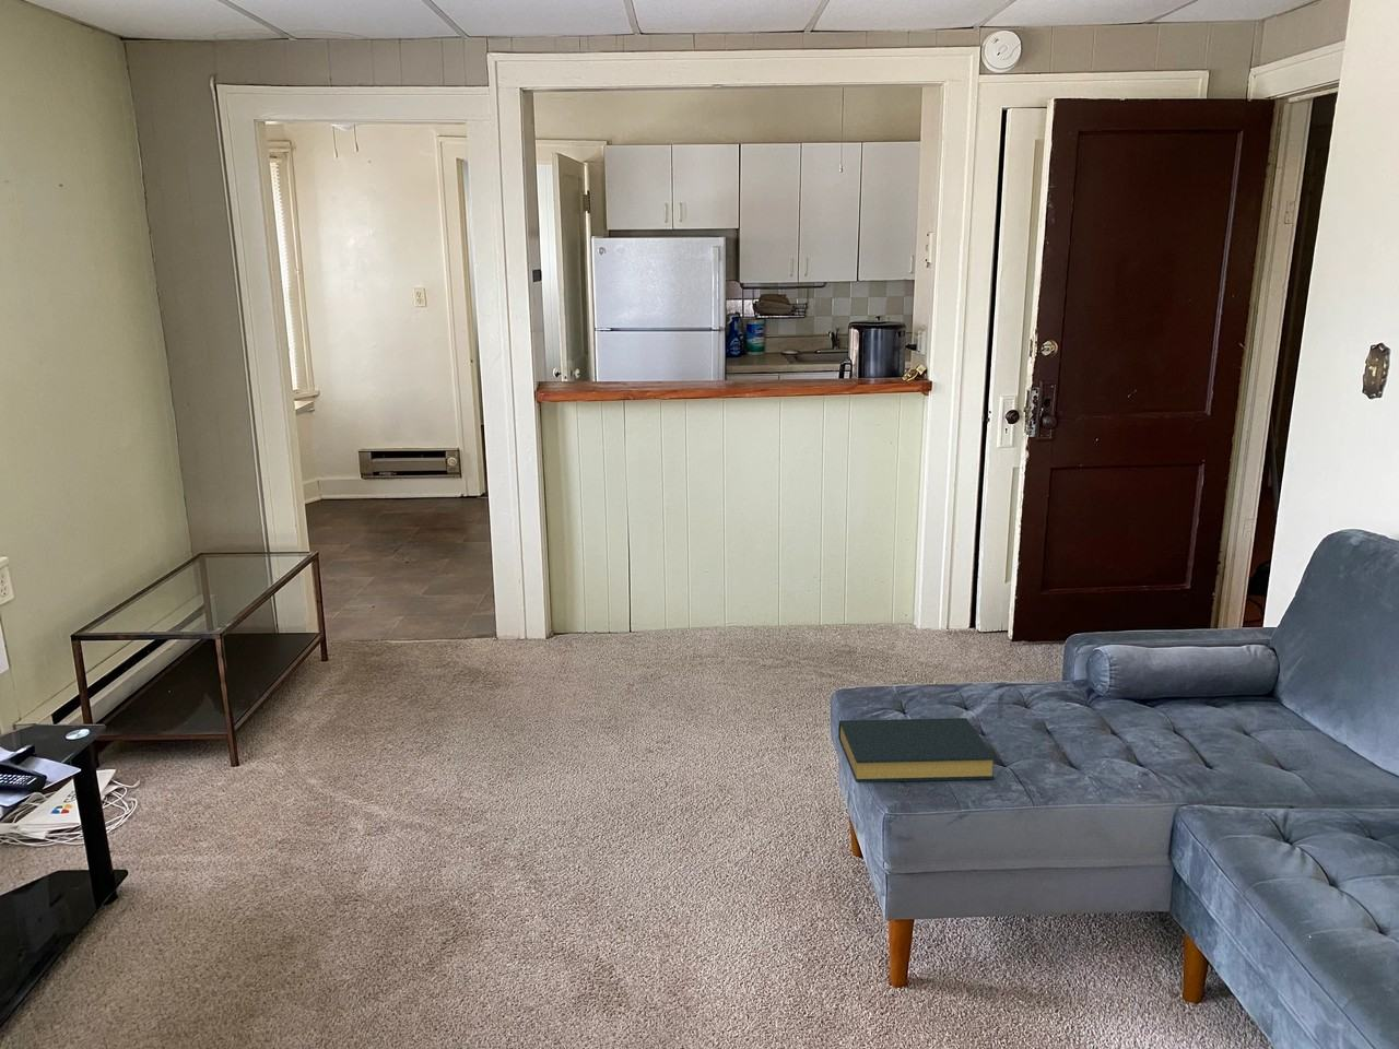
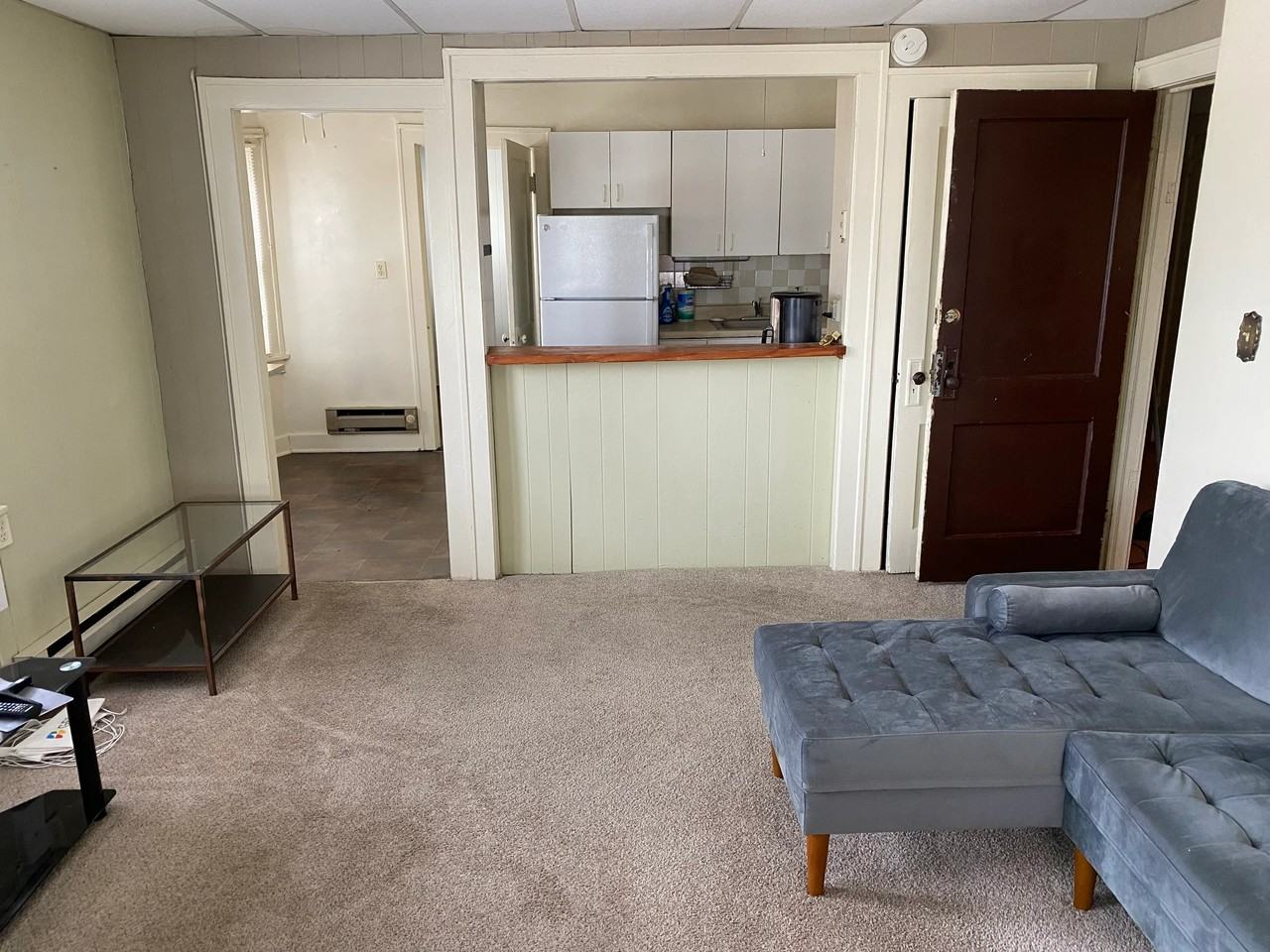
- hardback book (912, 747)
